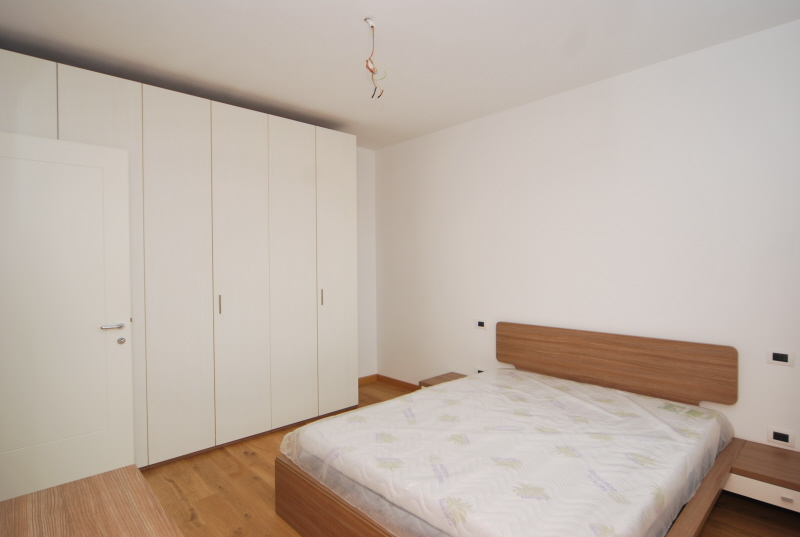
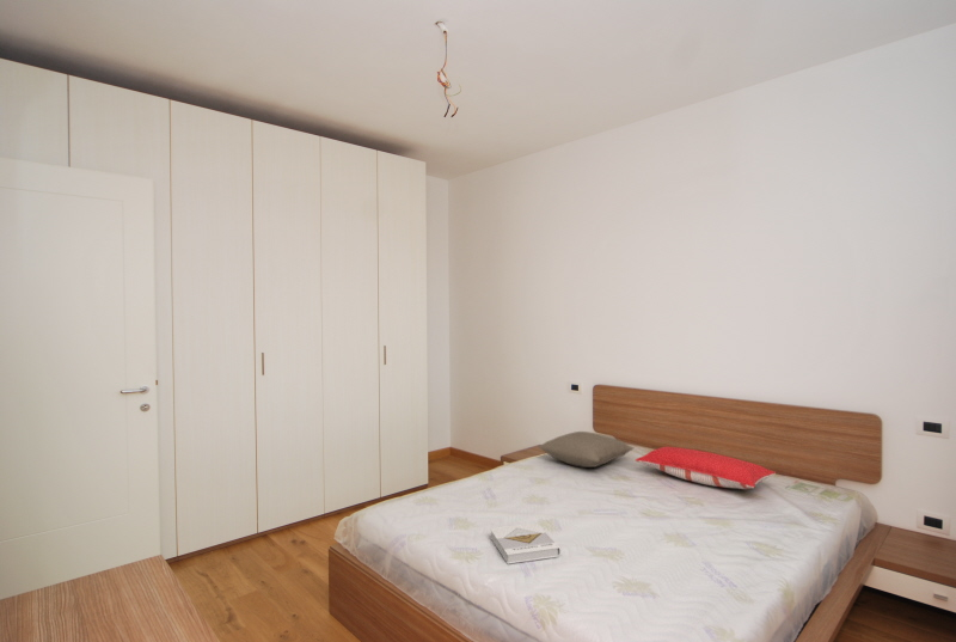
+ book (523, 542)
+ pillow (586, 448)
+ pillow (701, 466)
